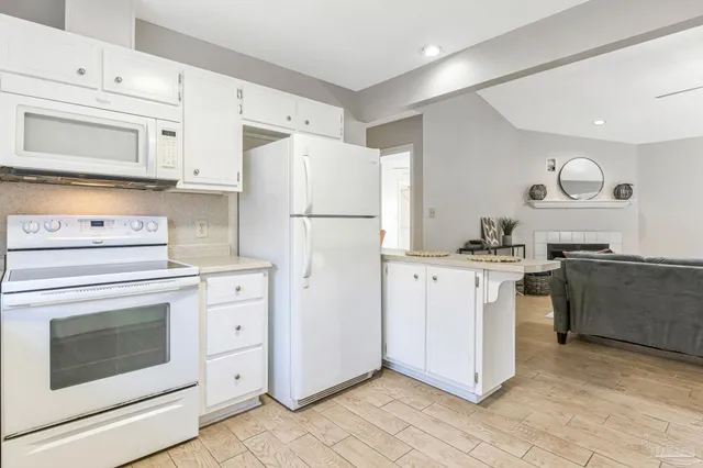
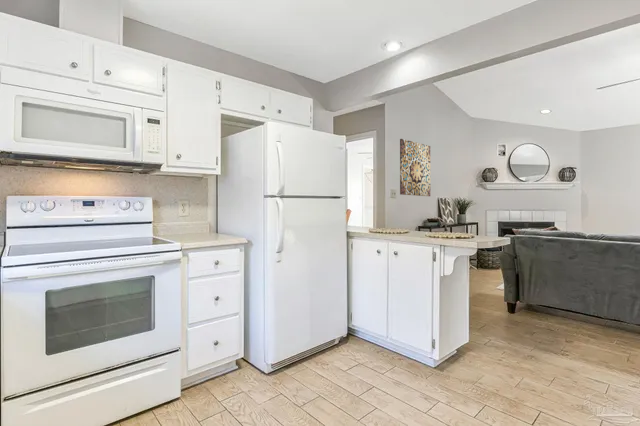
+ wall art (415, 169)
